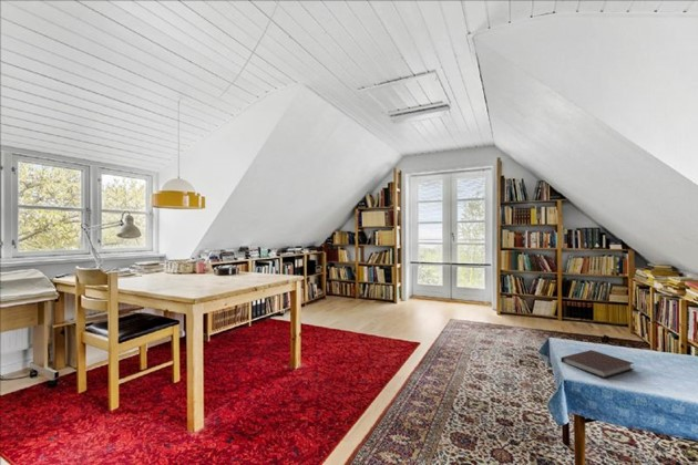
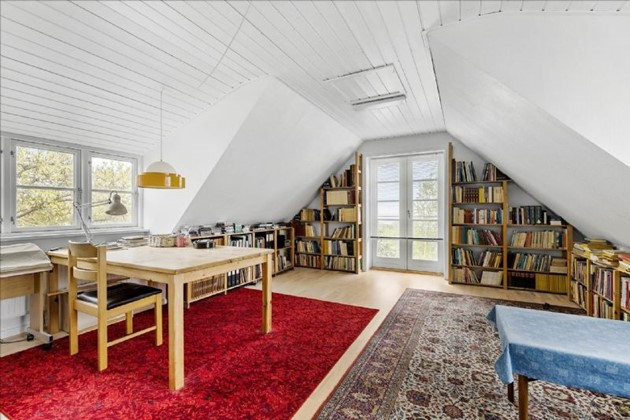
- notebook (596, 362)
